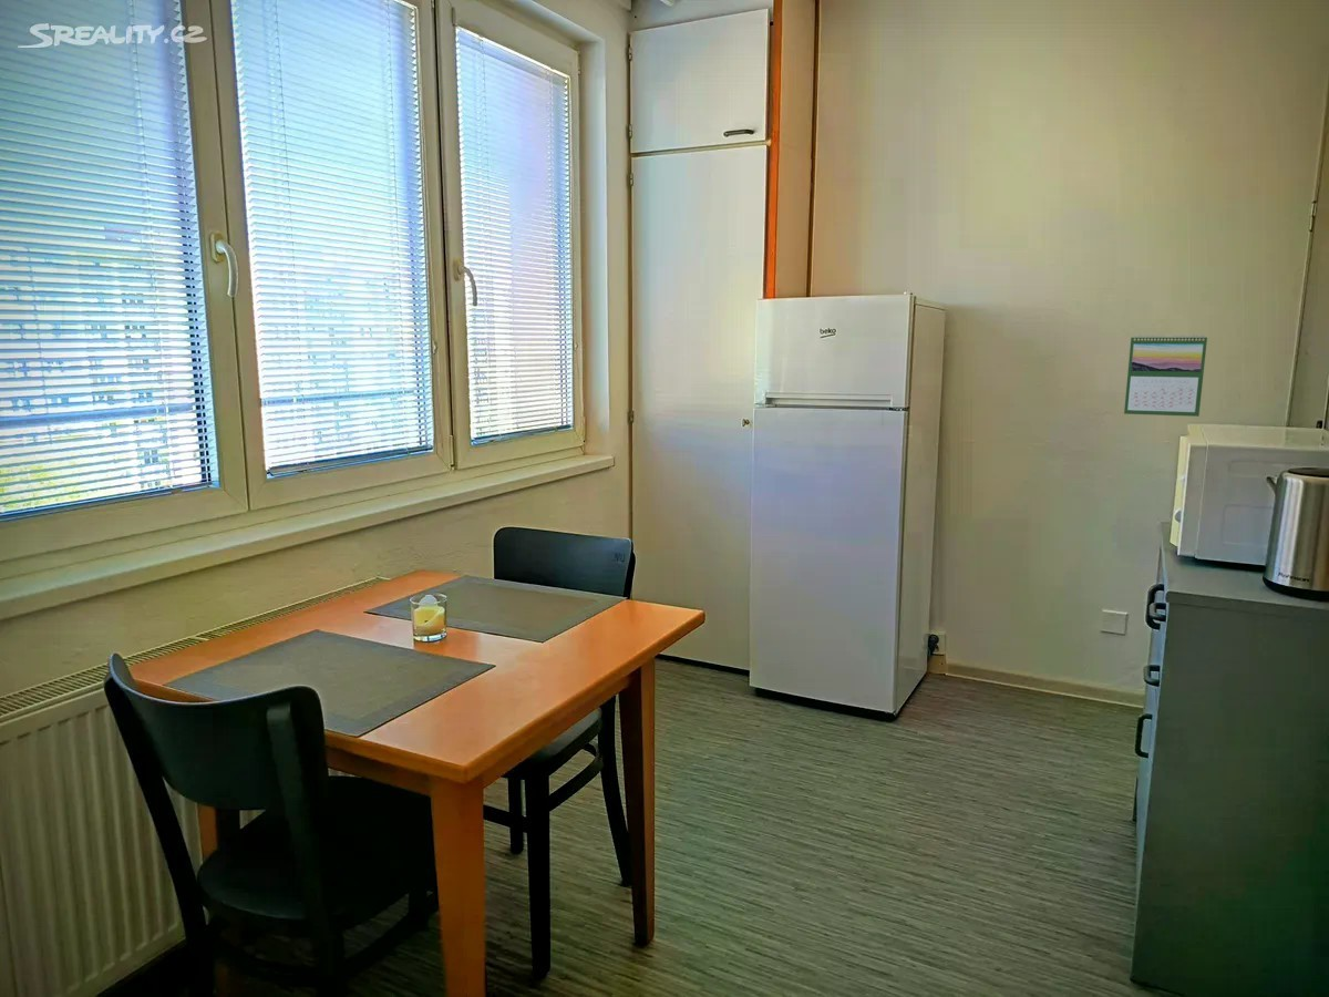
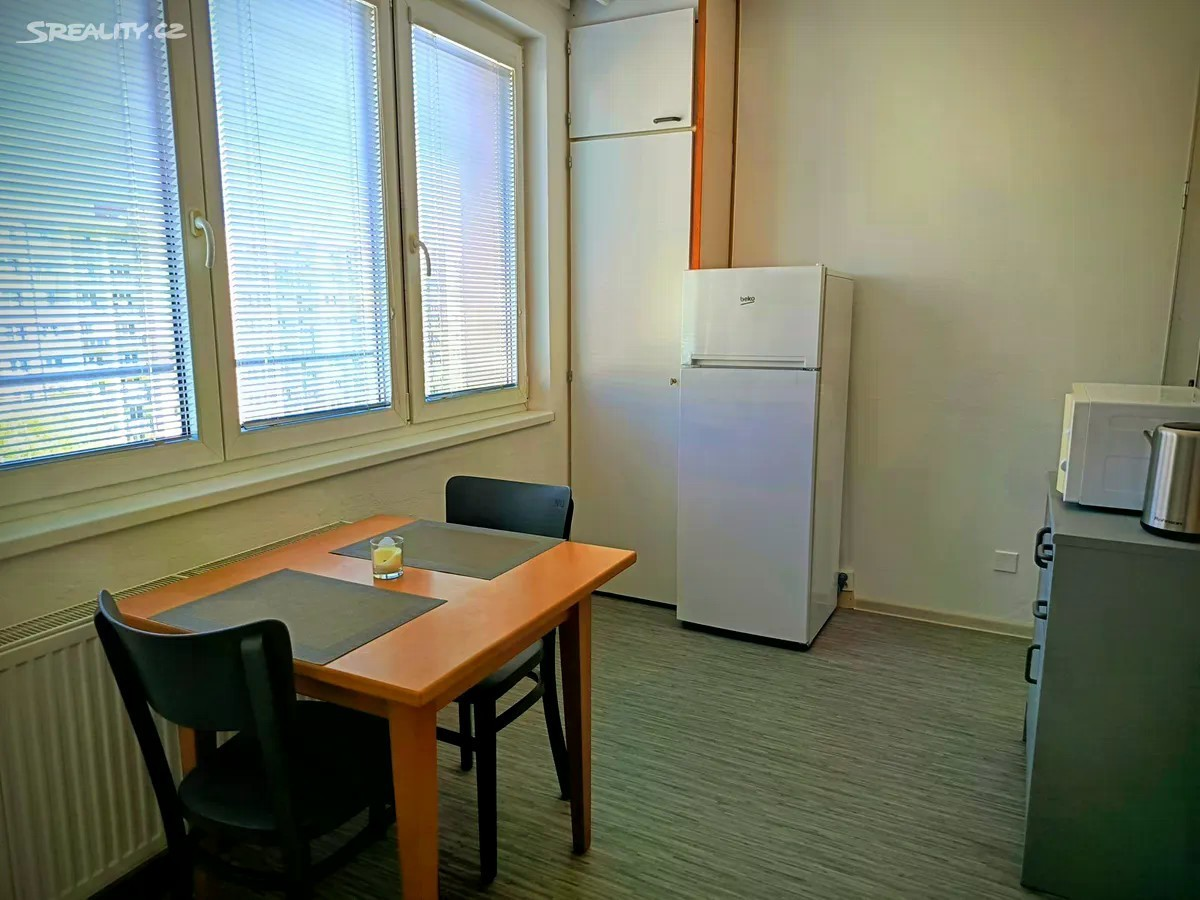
- calendar (1164, 374)
